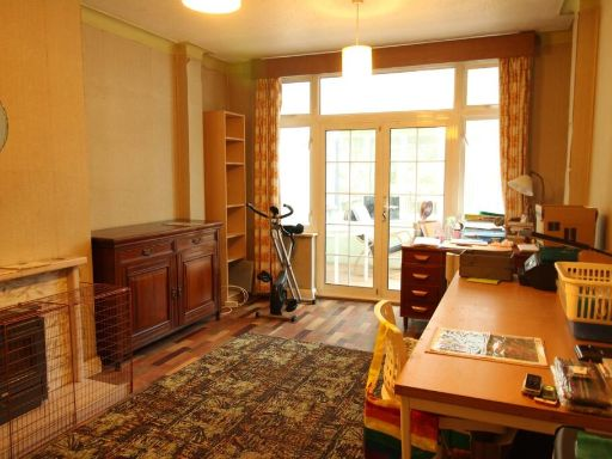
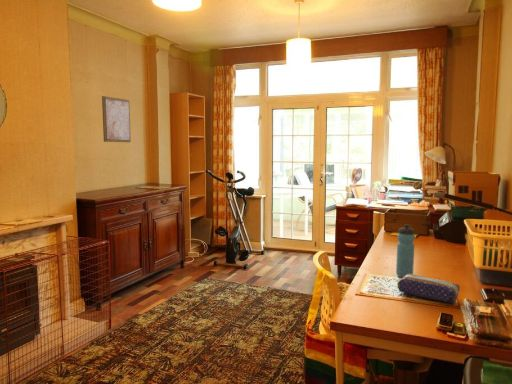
+ wall art (117, 120)
+ pencil case (427, 287)
+ water bottle (405, 250)
